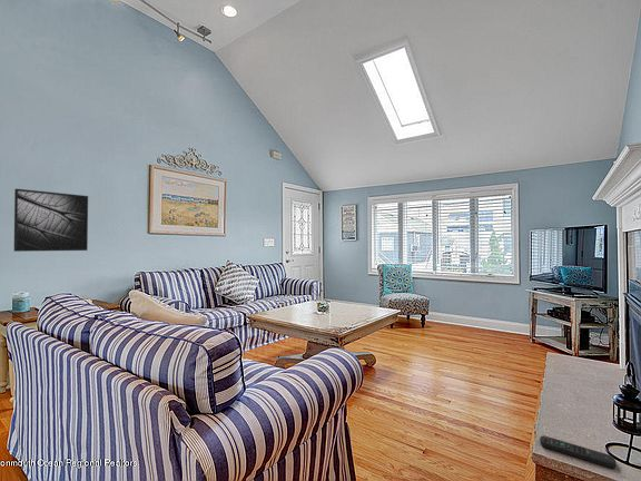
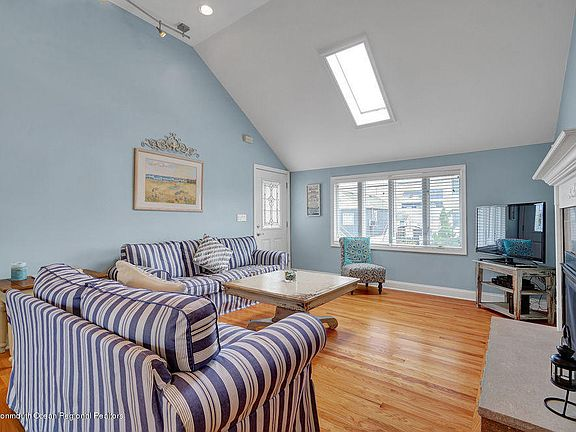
- remote control (575, 450)
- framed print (53, 222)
